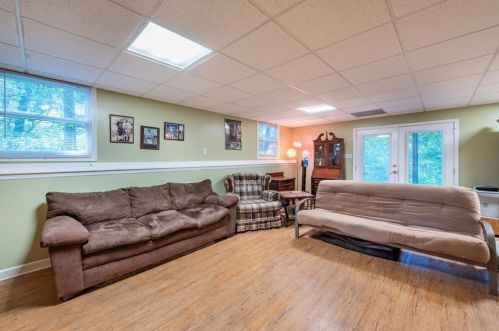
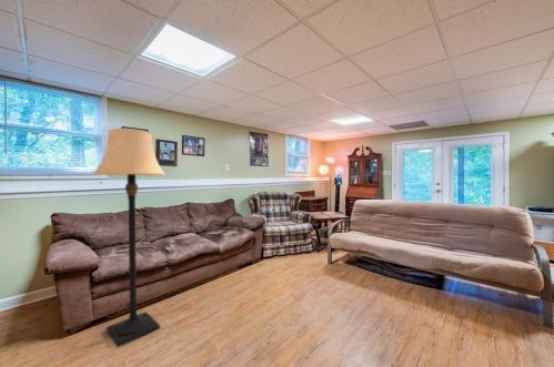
+ lamp (132, 231)
